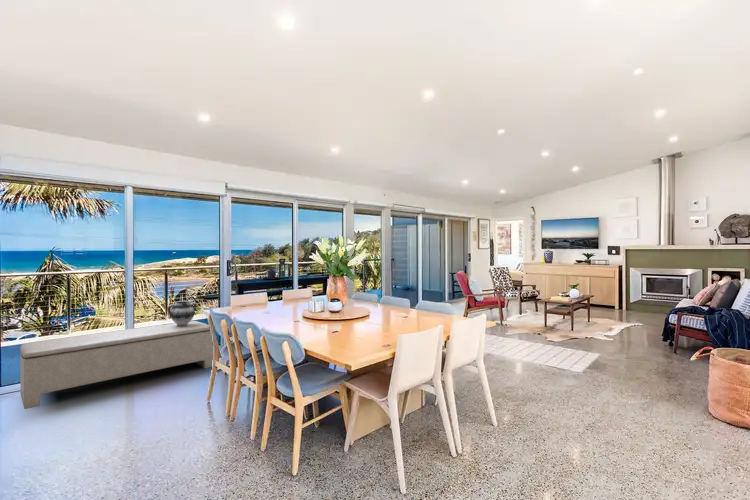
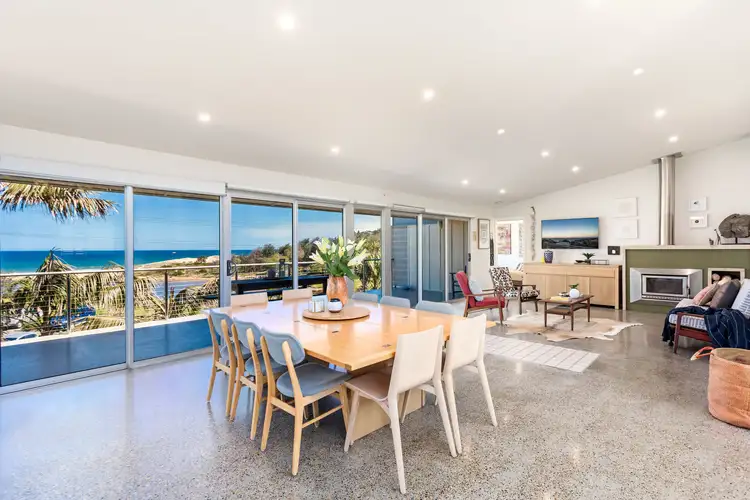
- bench (127, 355)
- ceramic pot (182, 313)
